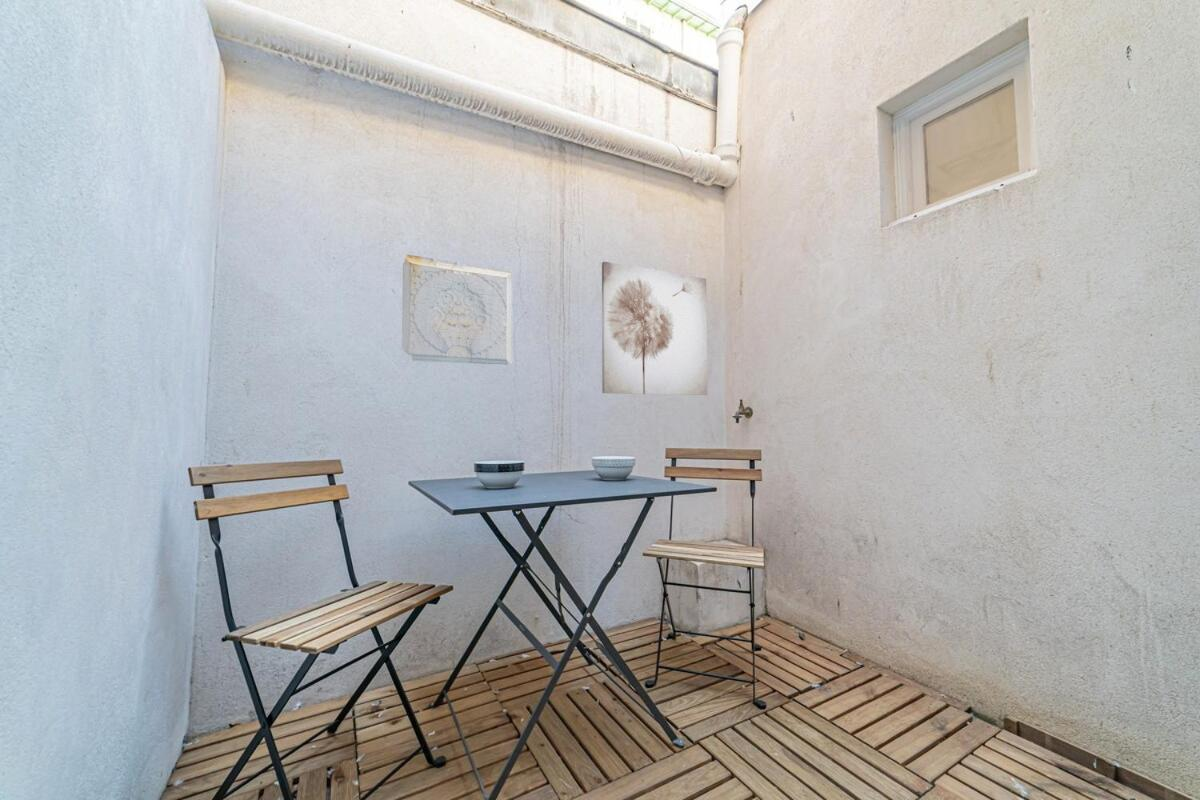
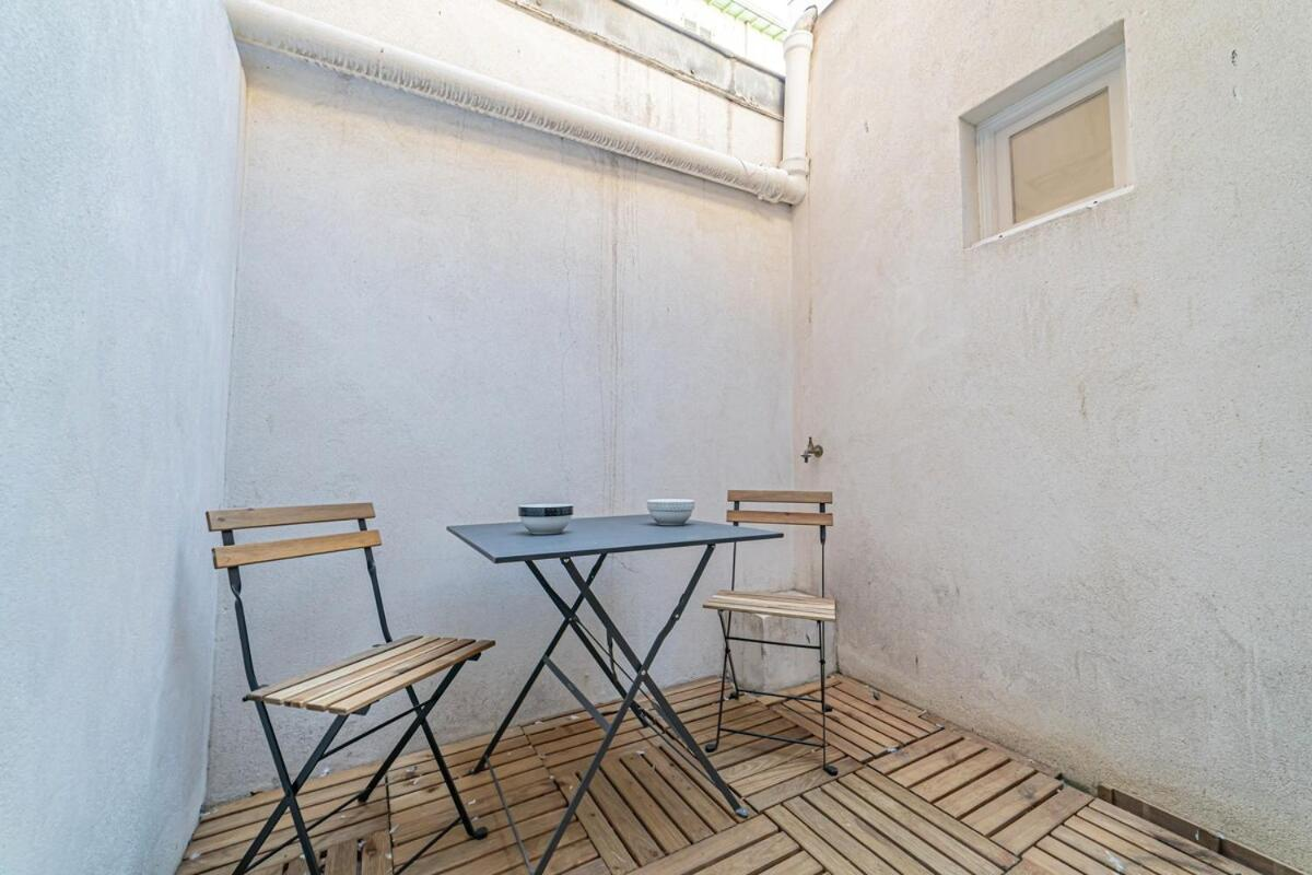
- decorative wall panel (461, 312)
- wall art (657, 332)
